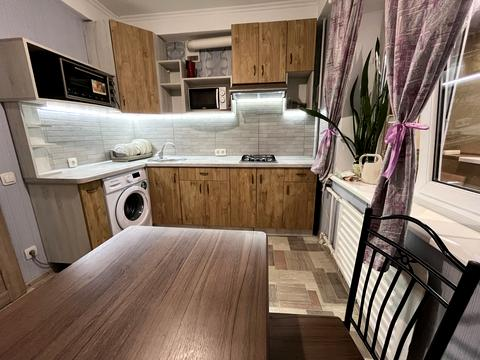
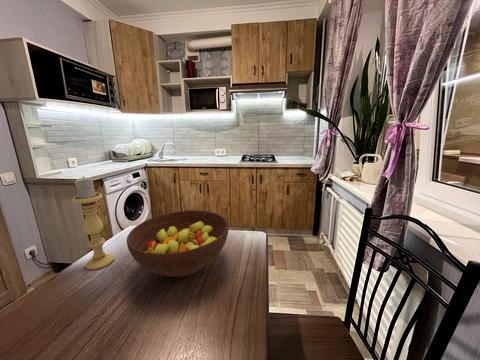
+ fruit bowl (182, 247)
+ candle holder (92, 221)
